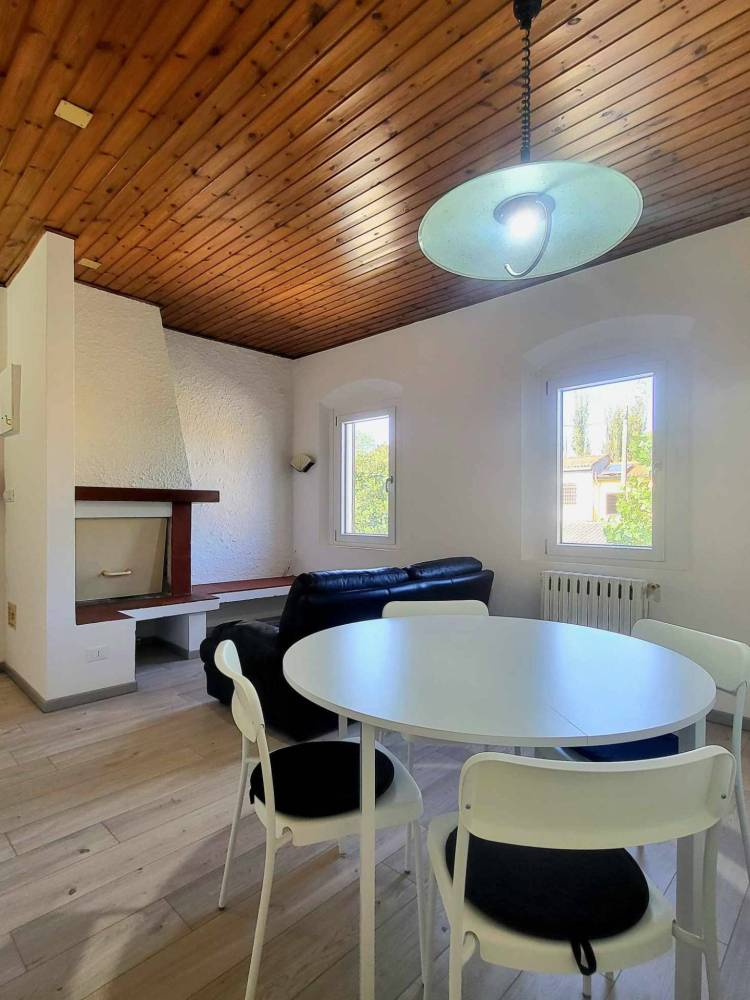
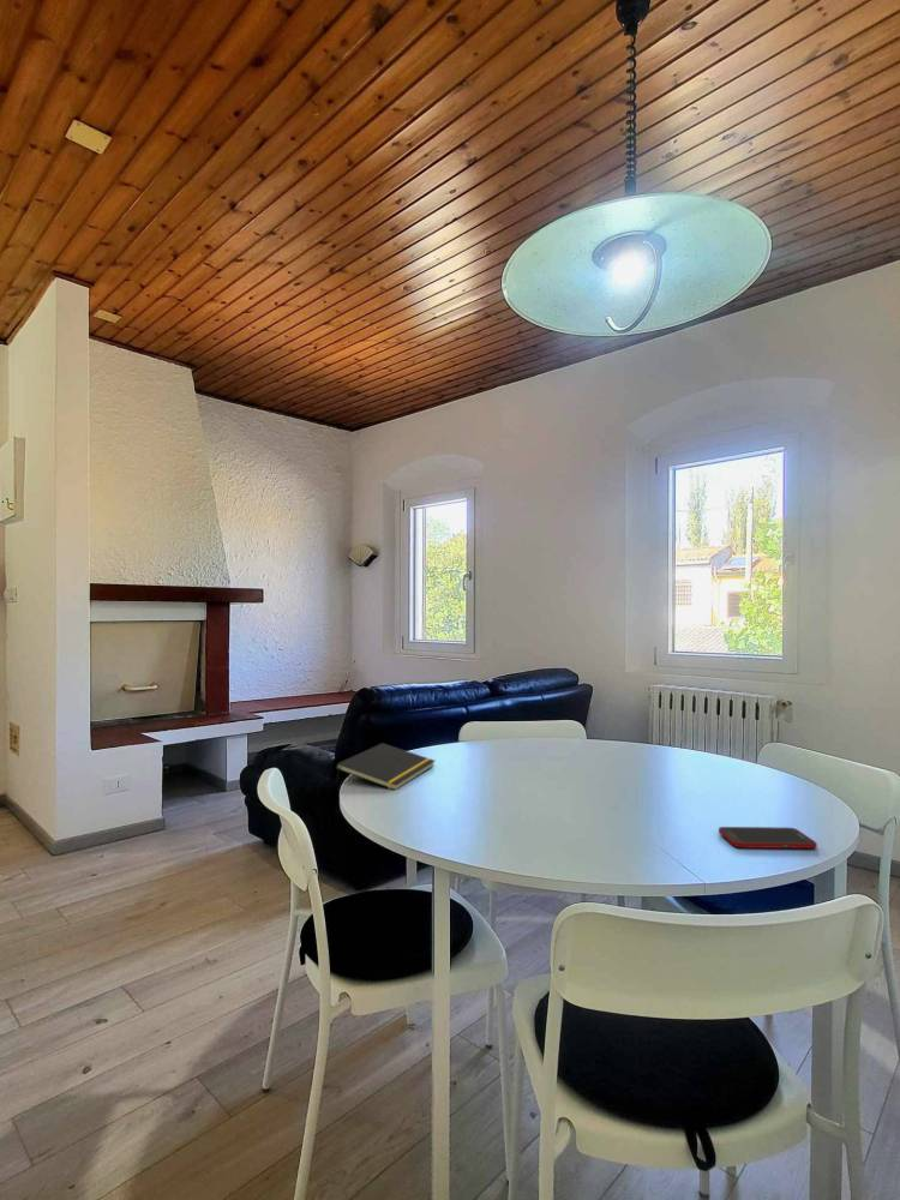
+ cell phone (766, 838)
+ notepad (388, 764)
